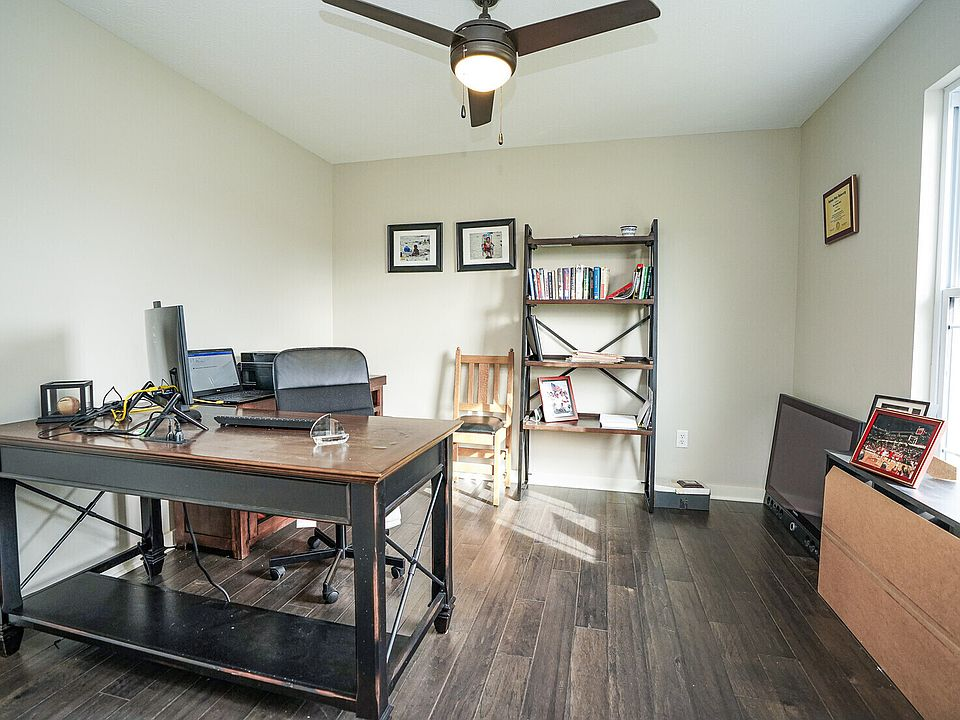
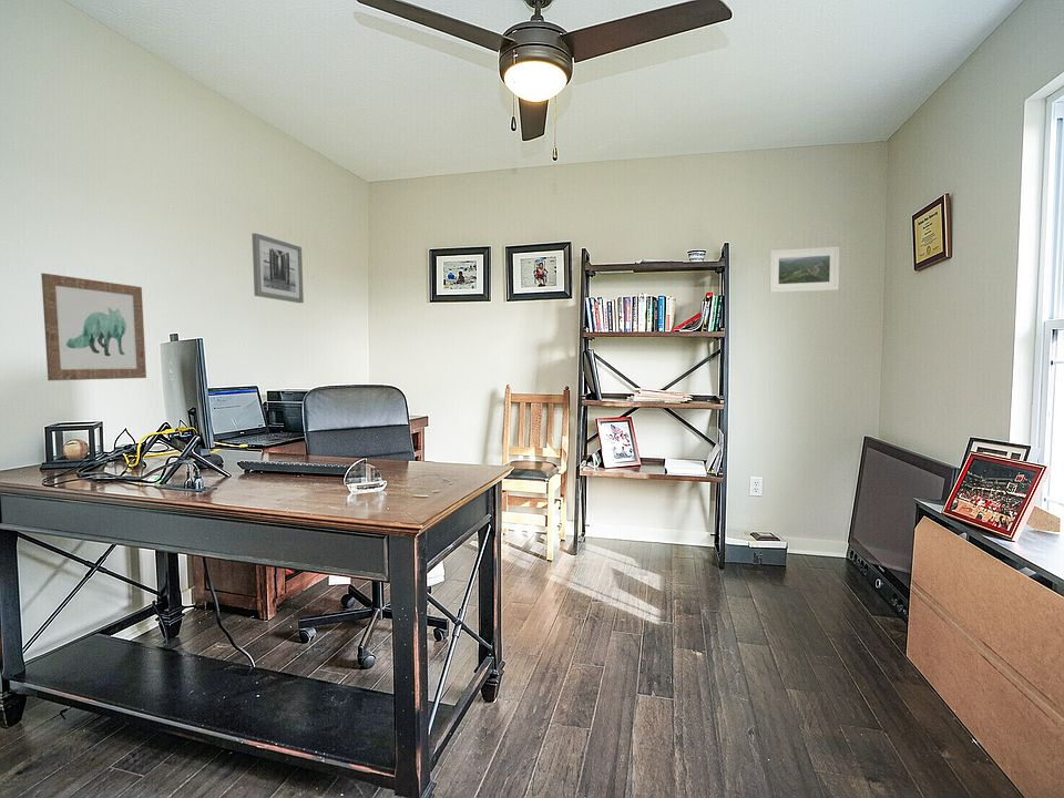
+ wall art (279, 269)
+ wall art (98, 329)
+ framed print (804, 269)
